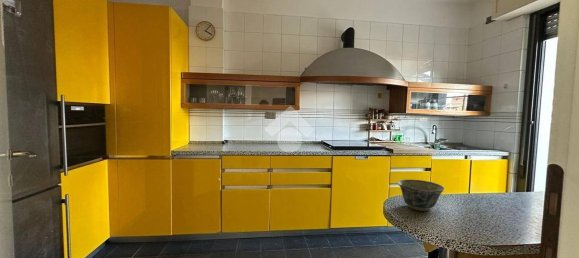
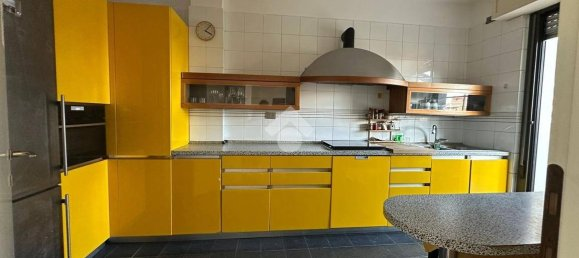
- bowl (419, 195)
